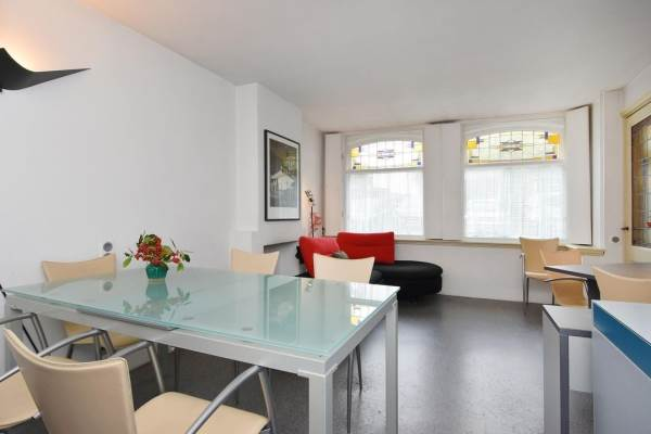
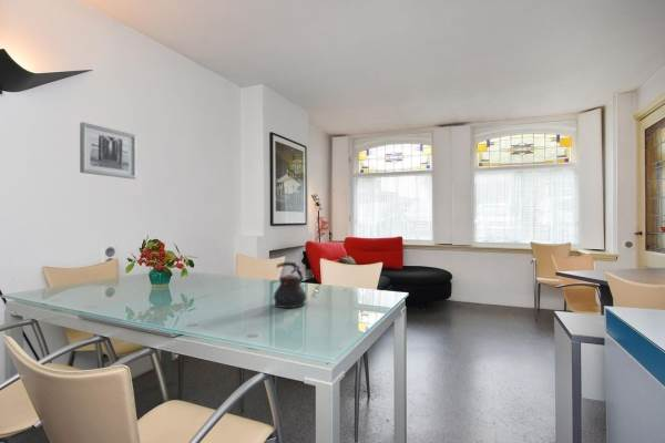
+ wall art (110, 152)
+ teapot (290, 282)
